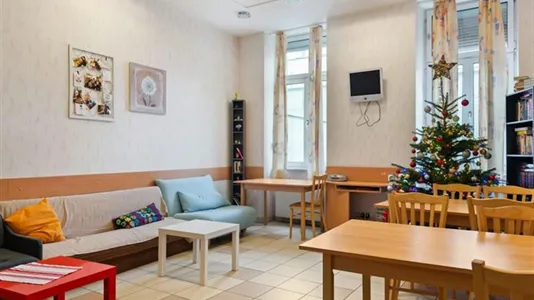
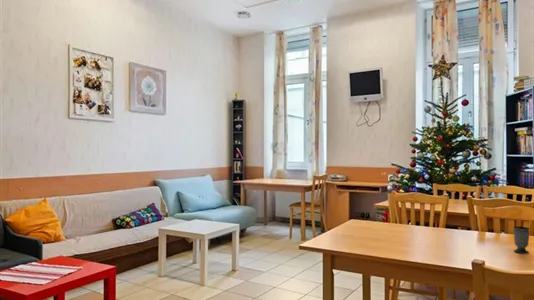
+ cup (521, 239)
